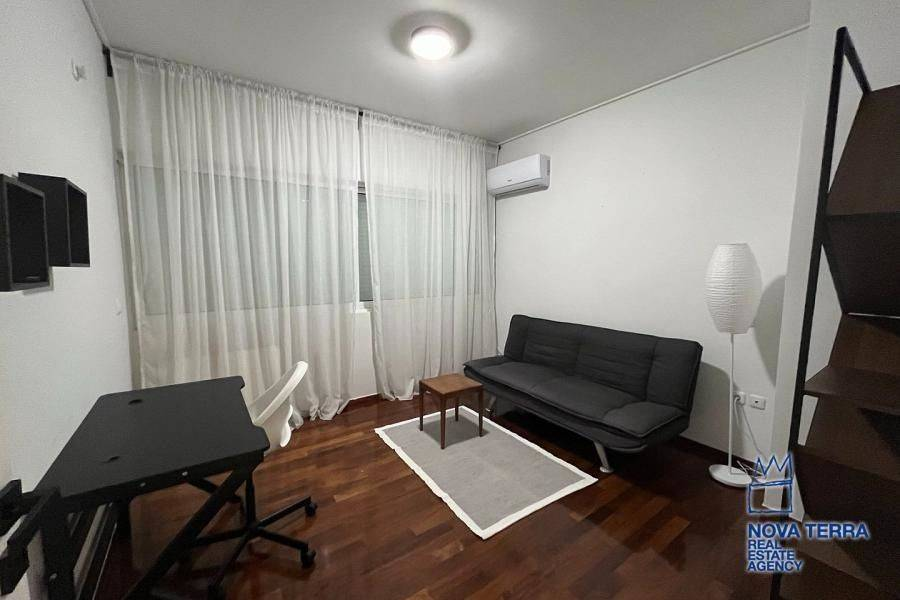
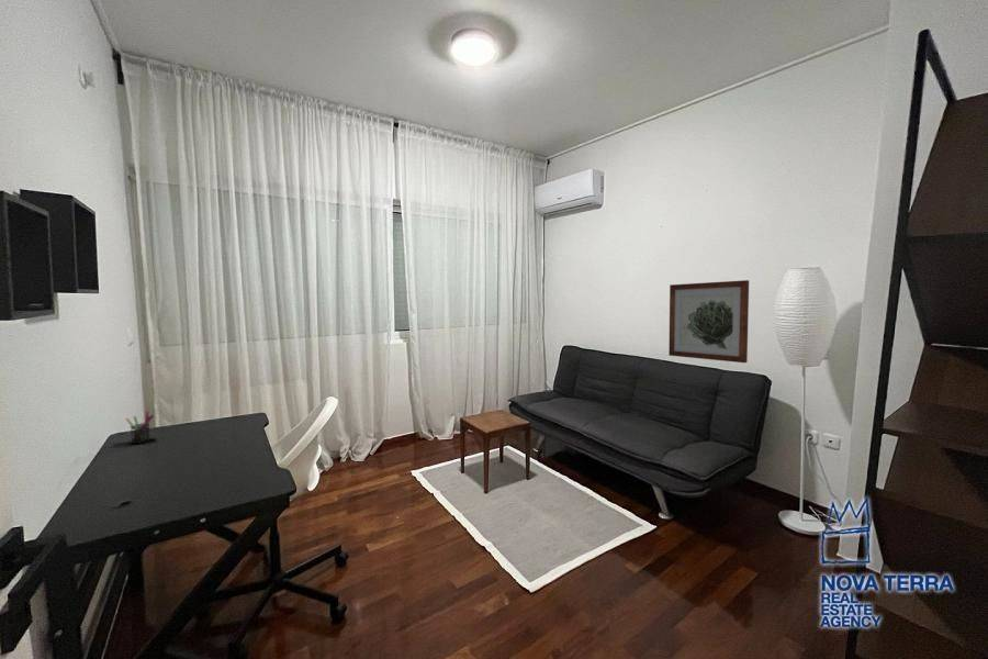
+ pen holder (139, 426)
+ wall art (705, 321)
